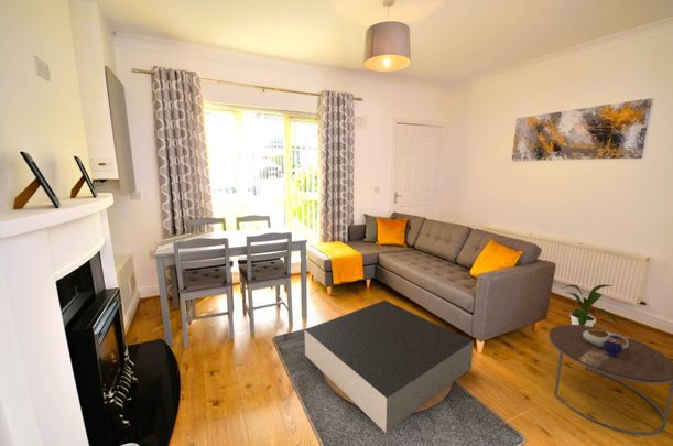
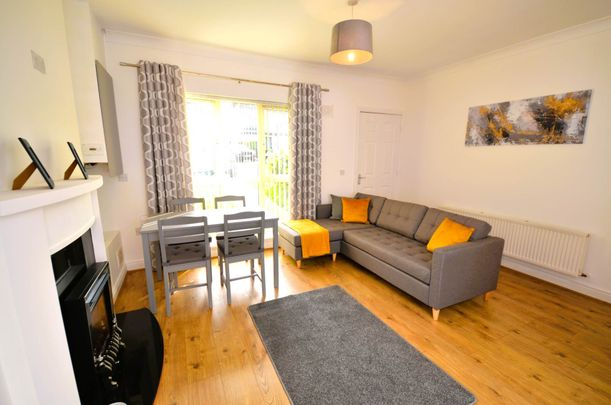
- house plant (585, 307)
- side table (604, 362)
- coffee table (384, 347)
